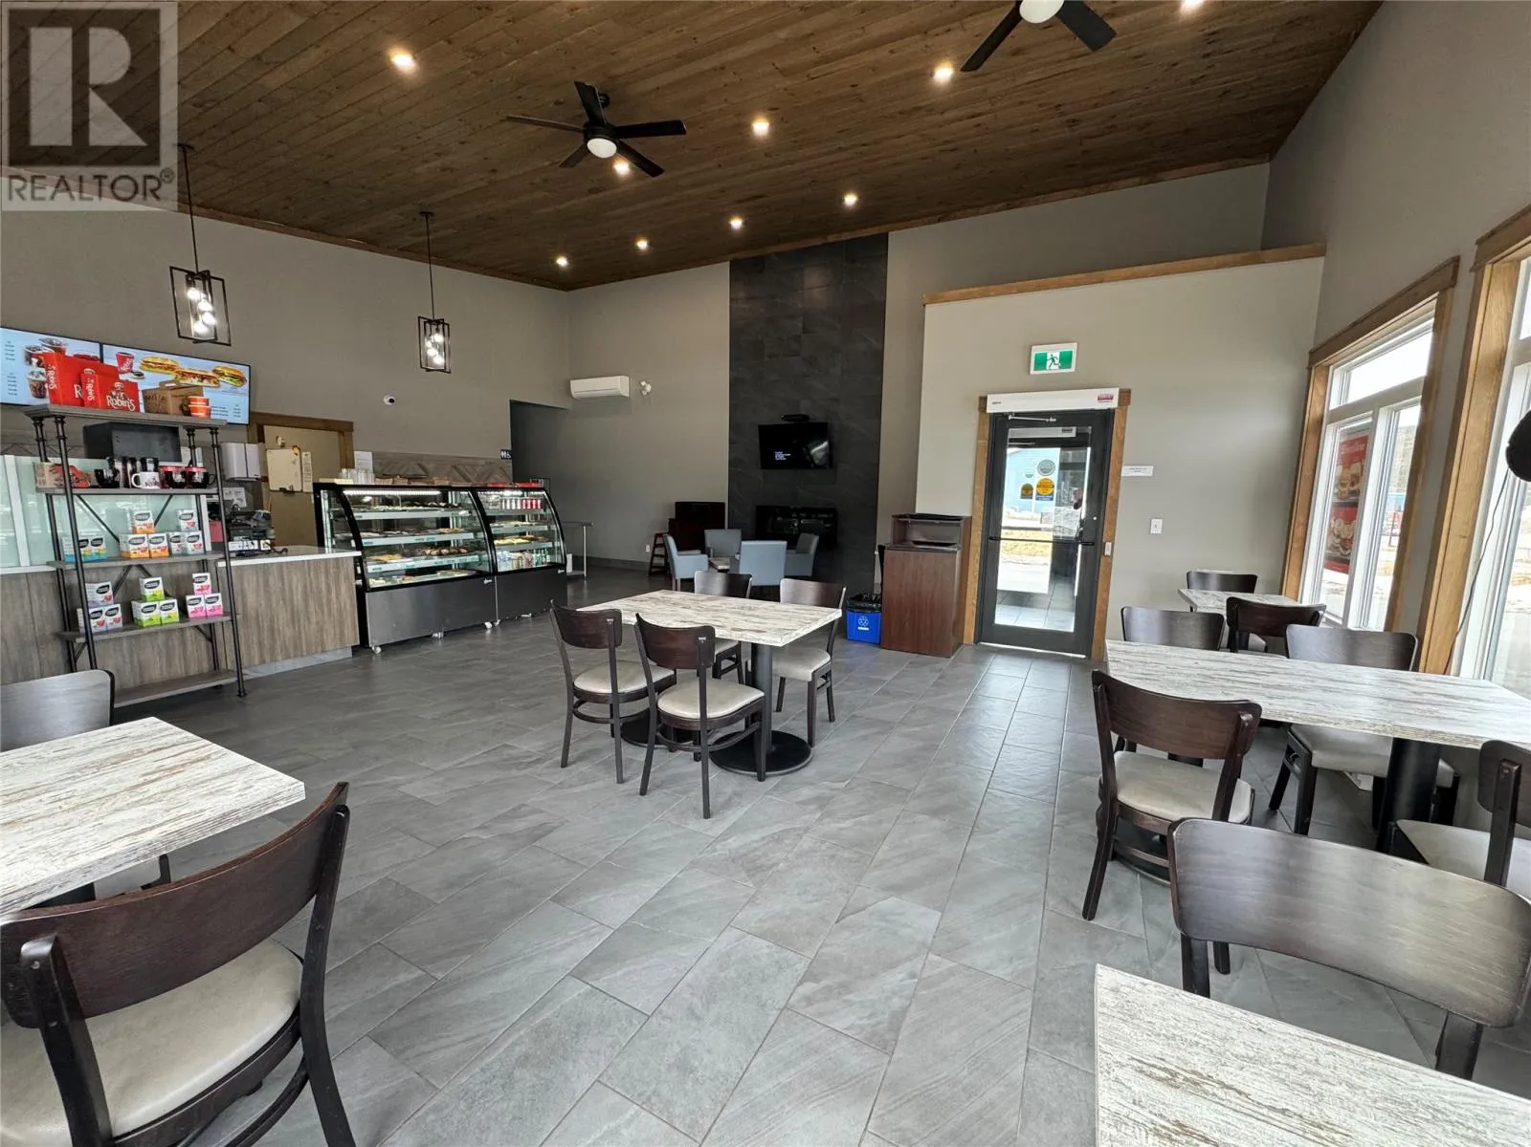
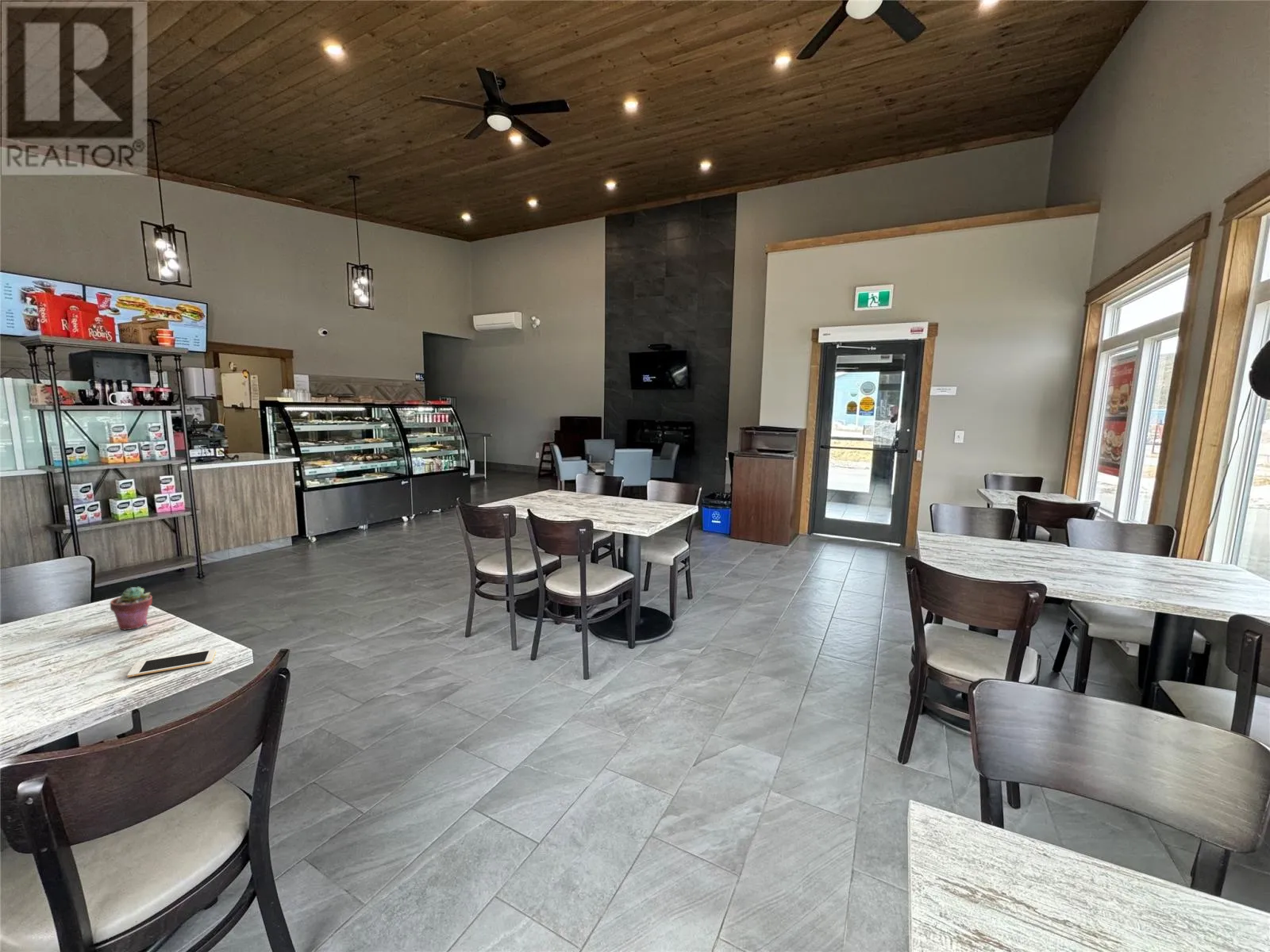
+ cell phone (174, 662)
+ potted succulent (132, 606)
